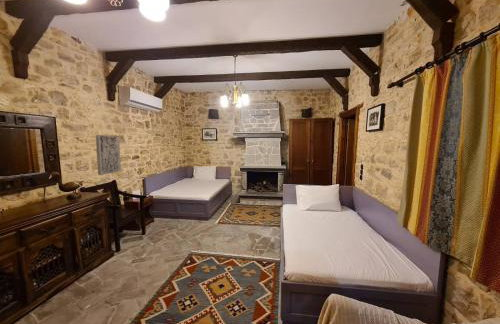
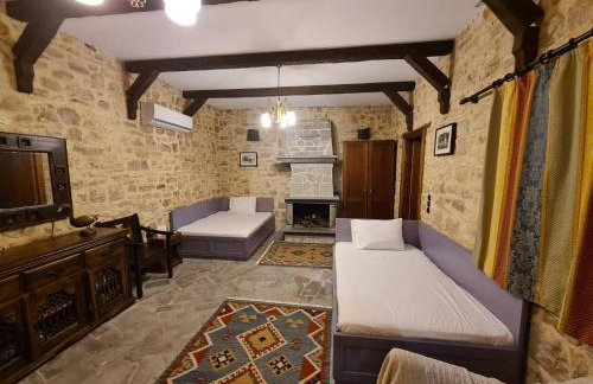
- stone plaque (109, 154)
